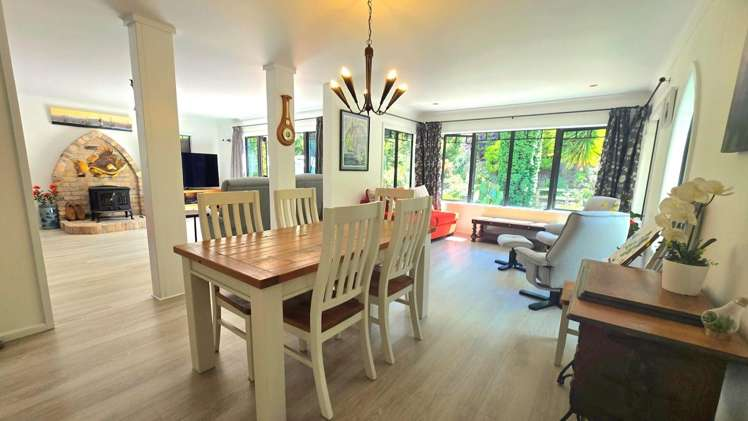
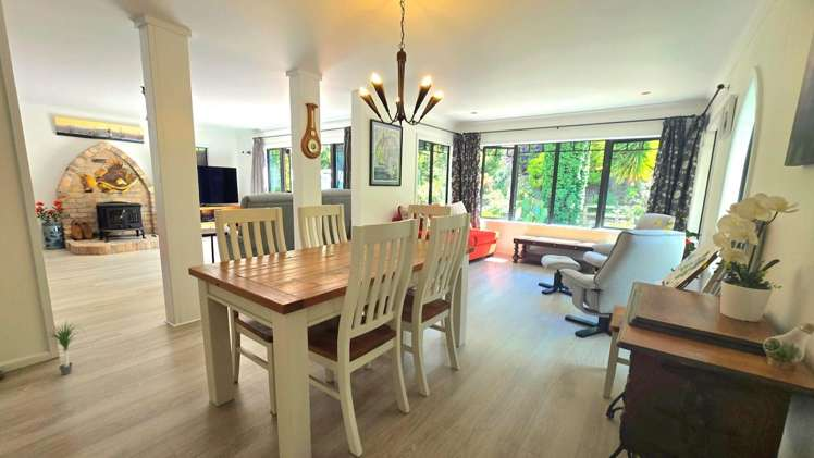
+ potted plant (64, 346)
